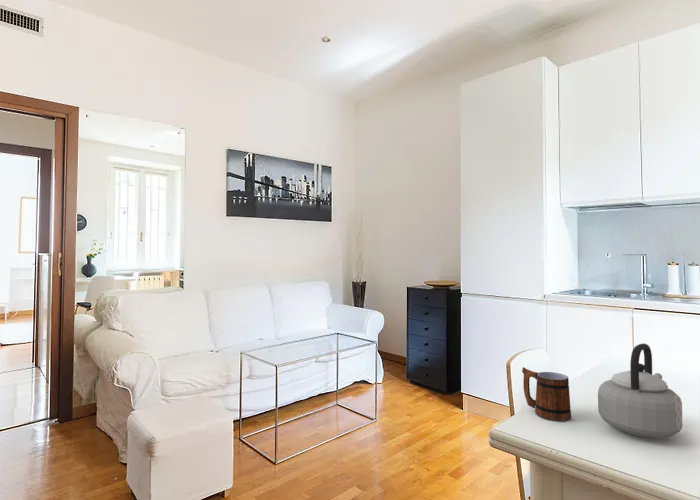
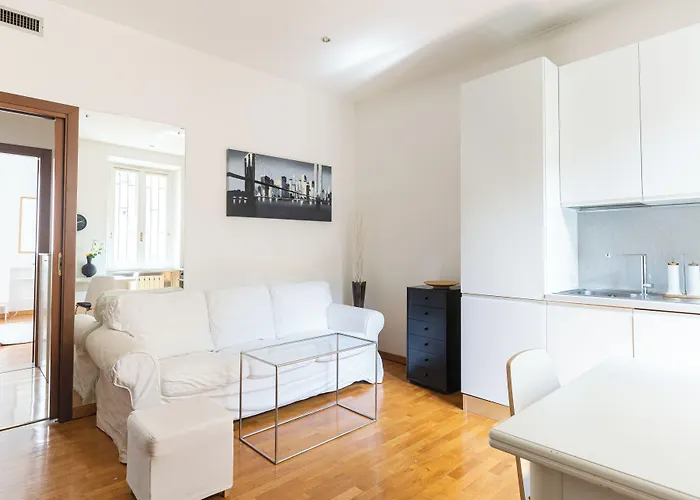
- teapot (640, 385)
- mug (545, 392)
